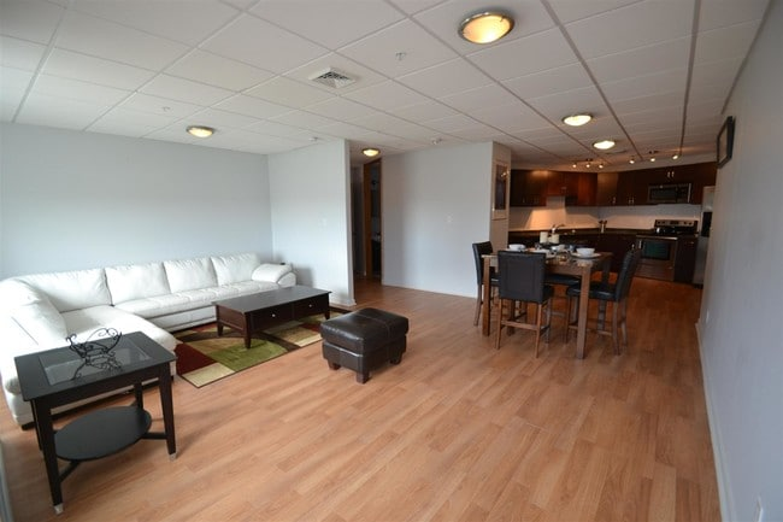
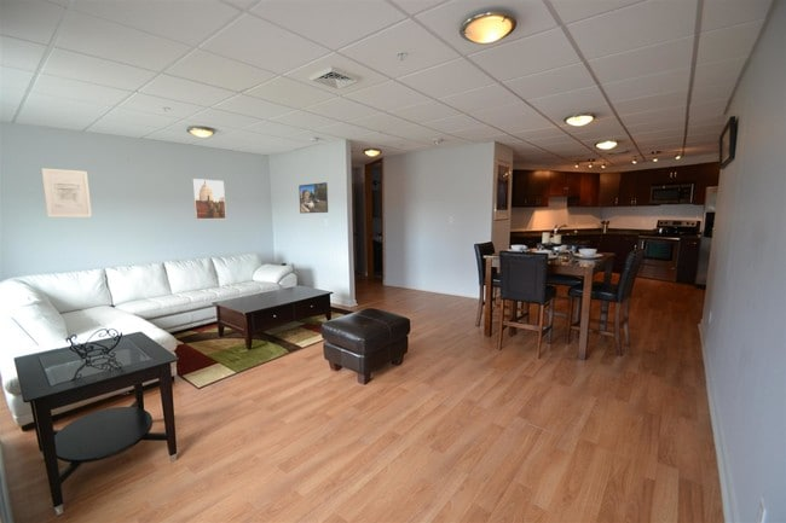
+ wall art (68, 193)
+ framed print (312, 198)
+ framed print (209, 199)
